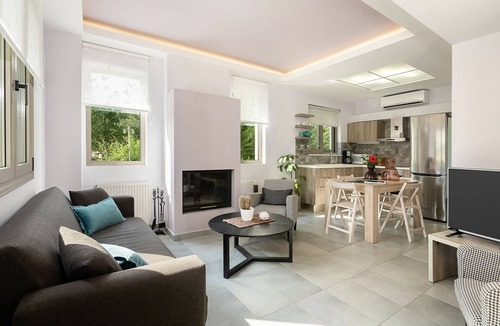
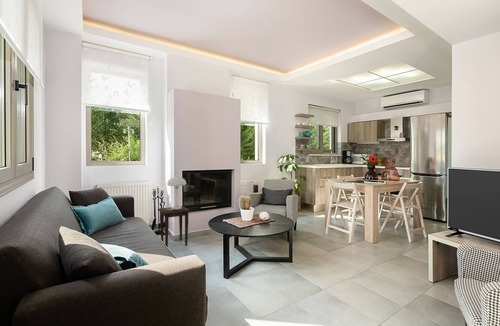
+ table lamp (176, 190)
+ side table (179, 226)
